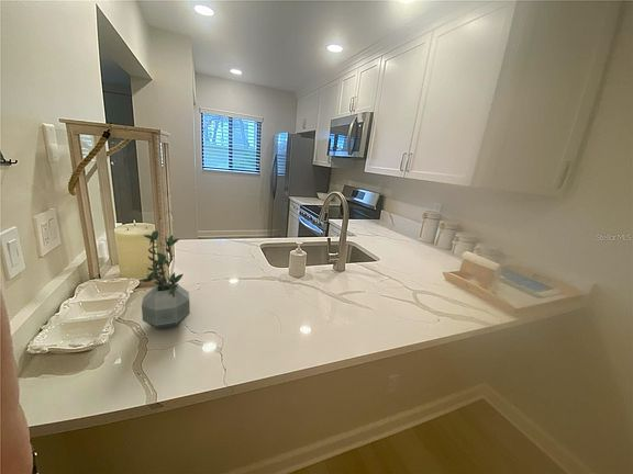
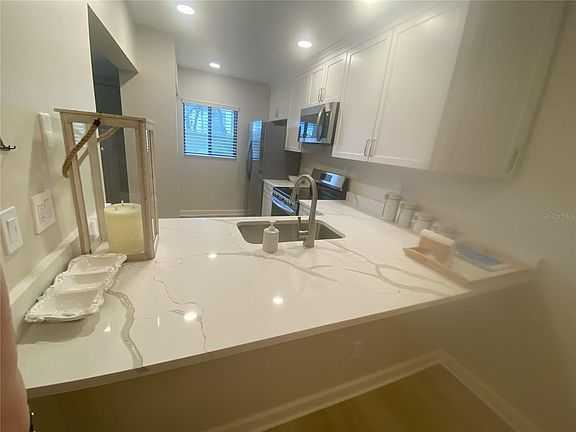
- potted plant (165, 282)
